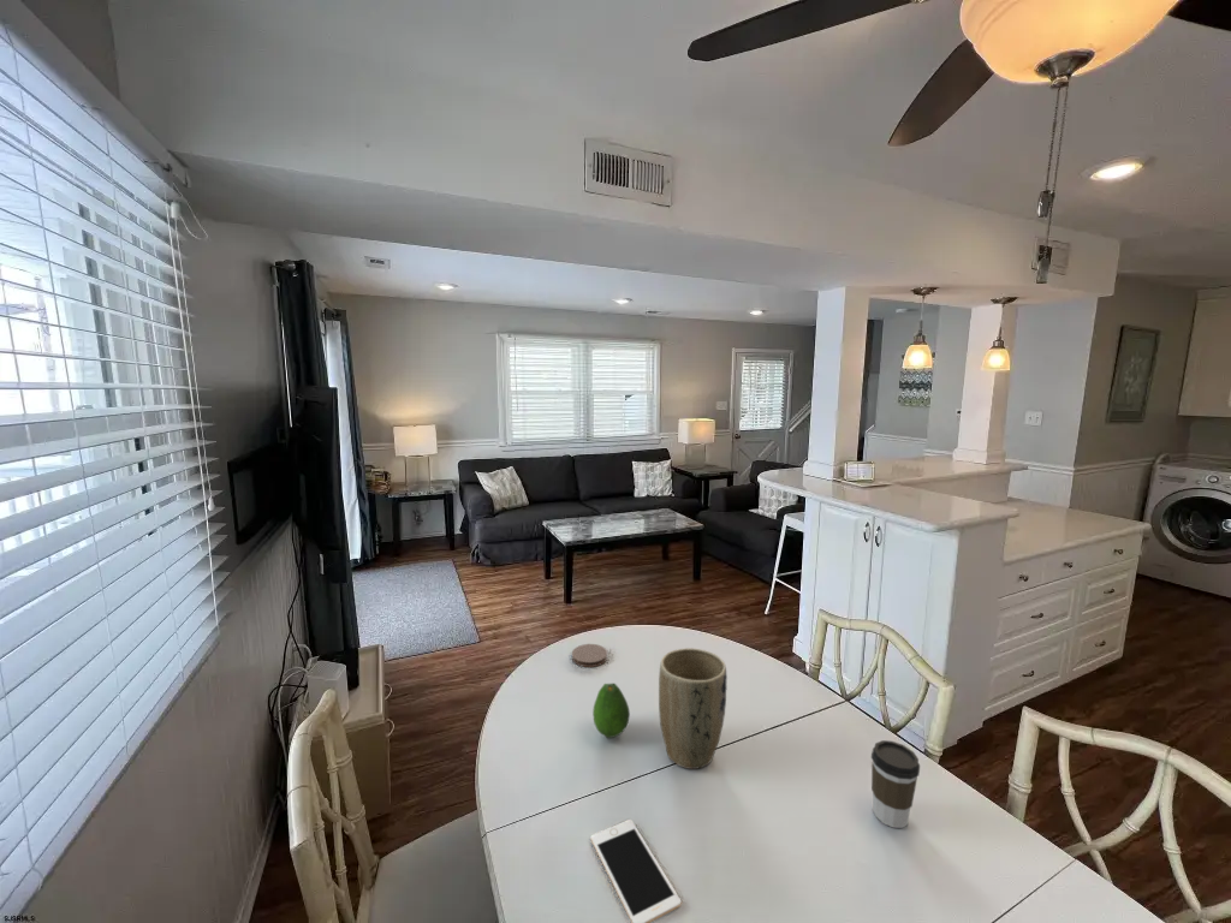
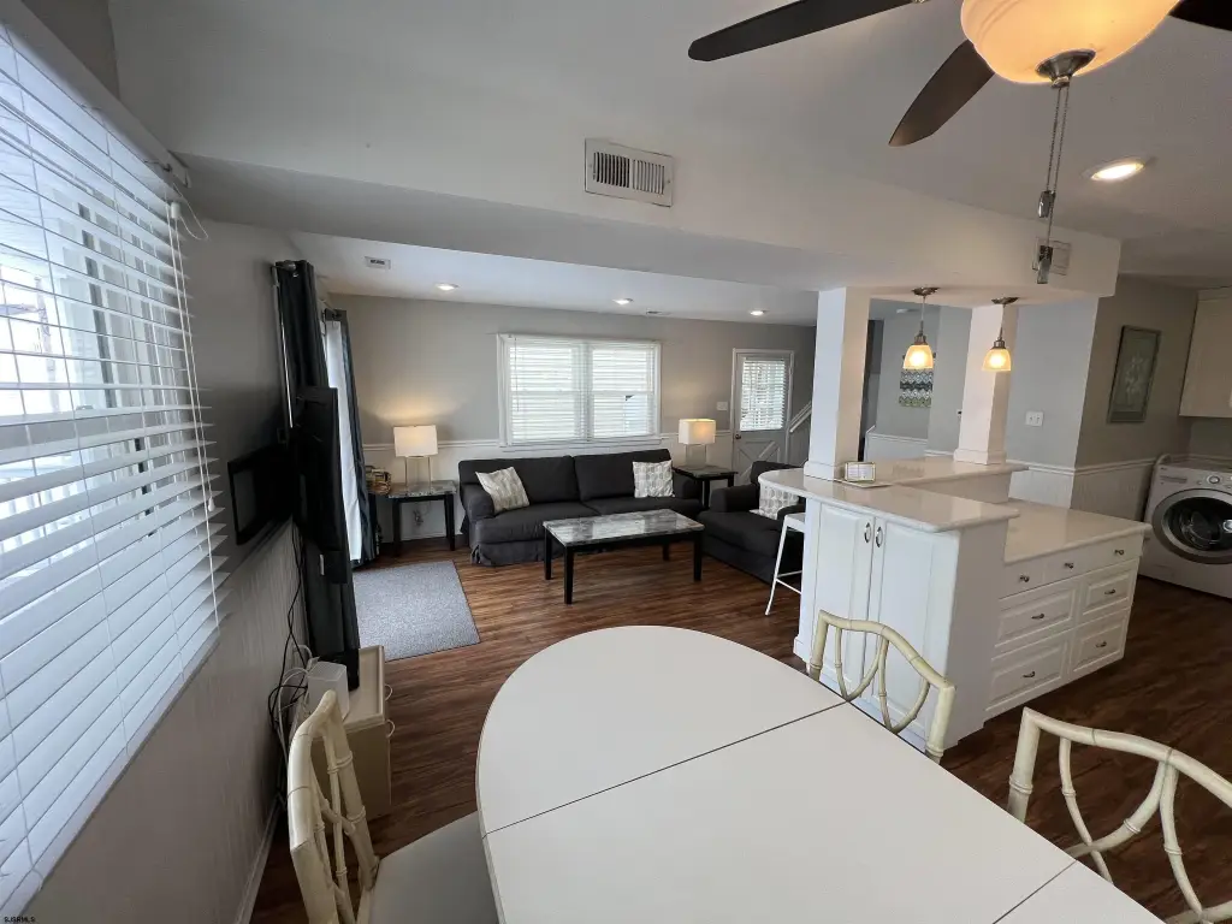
- plant pot (691, 708)
- fruit (611, 709)
- coffee cup (892, 784)
- cell phone (632, 868)
- coaster (589, 655)
